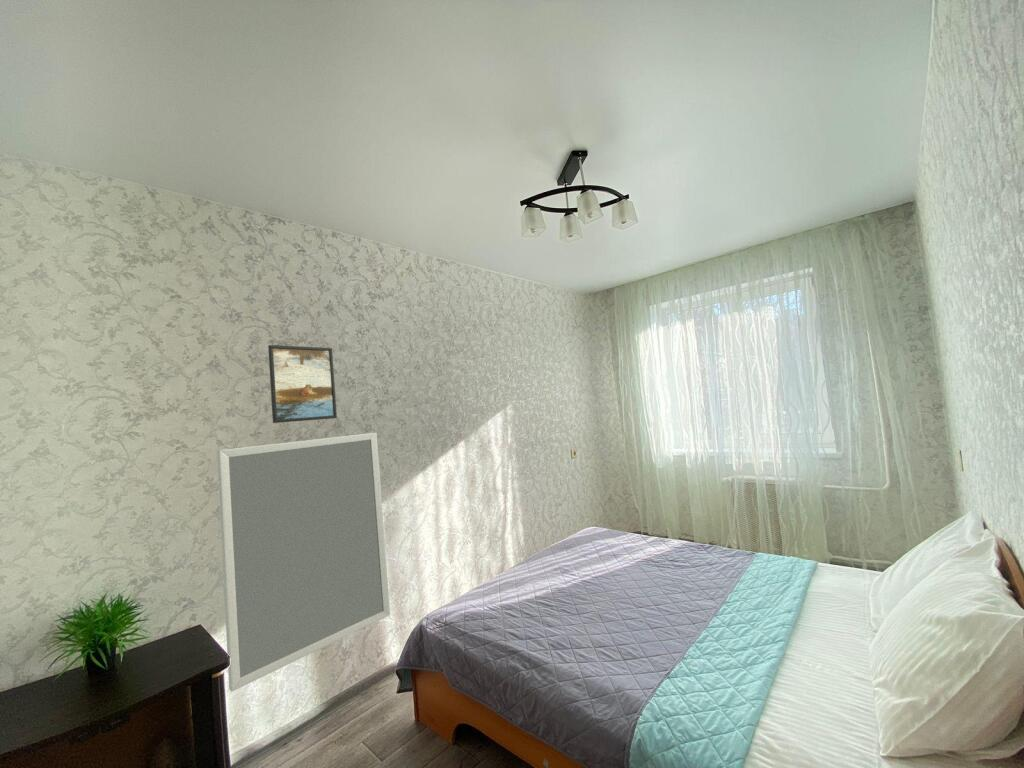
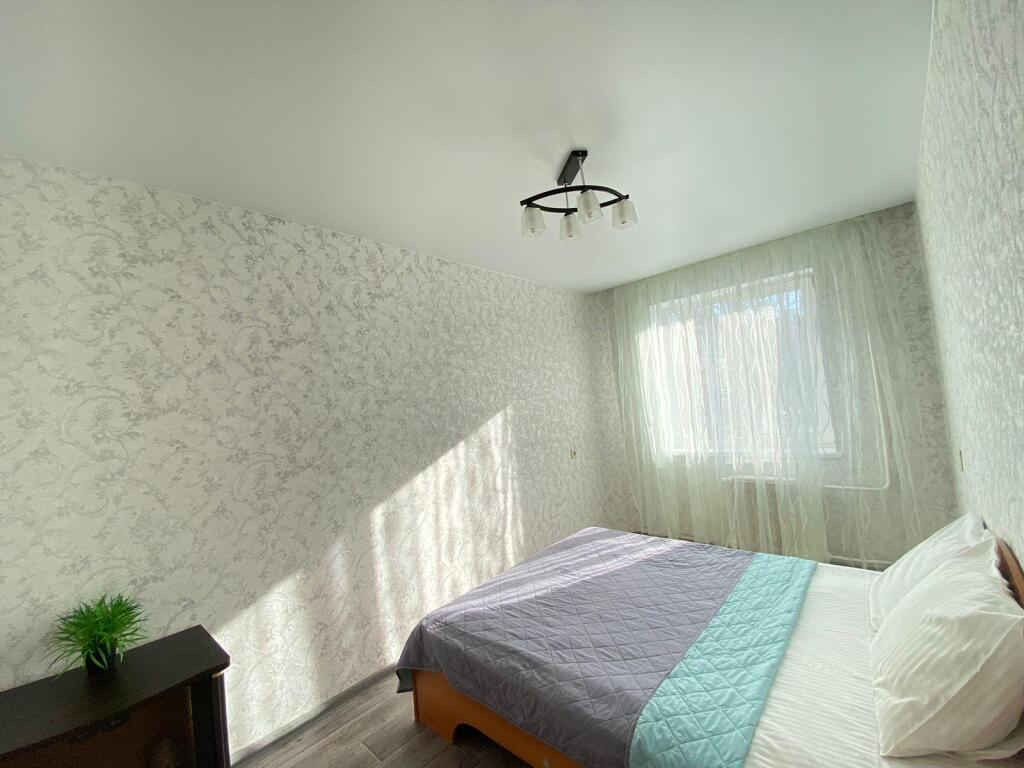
- home mirror (313, 542)
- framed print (304, 383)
